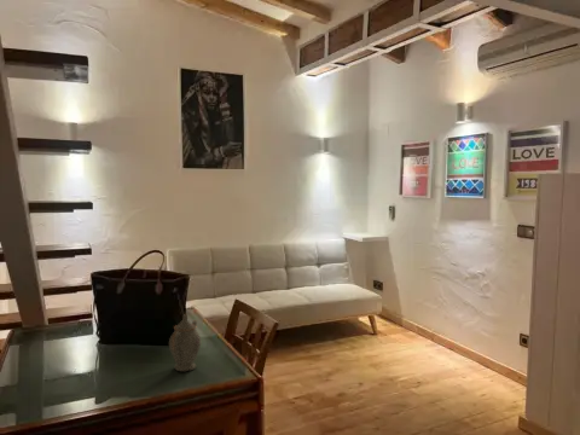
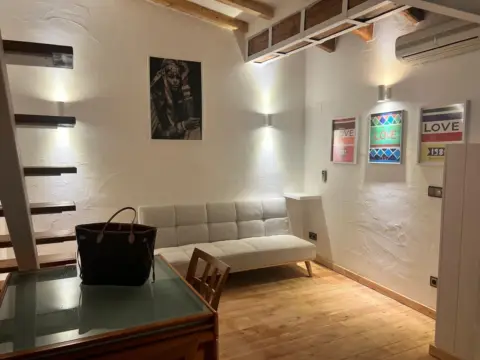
- chinaware (185, 340)
